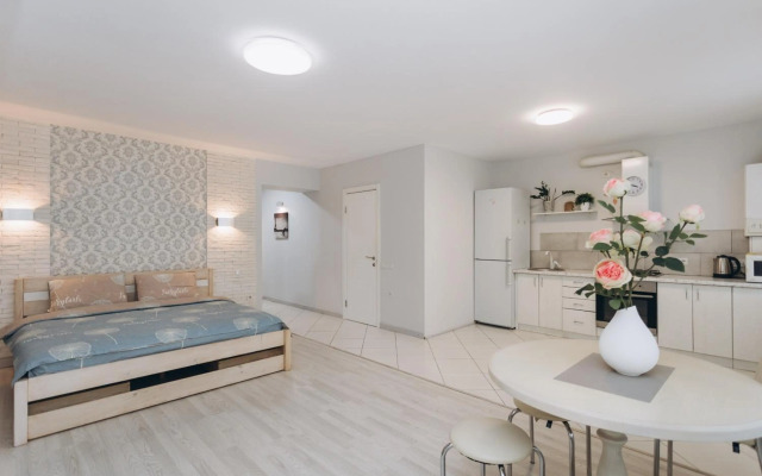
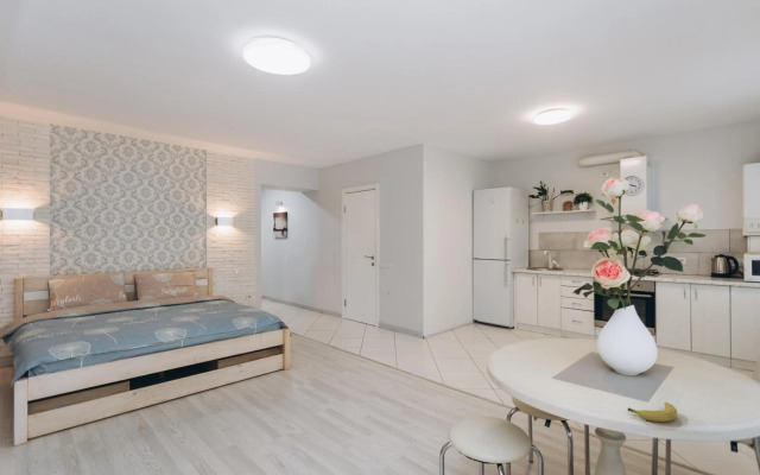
+ fruit (652, 411)
